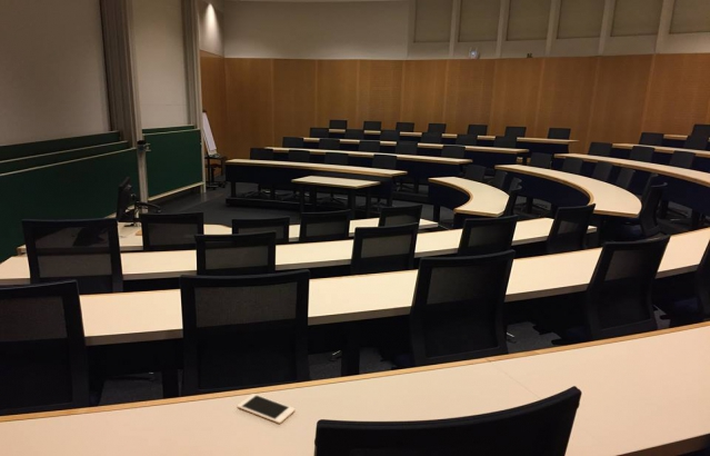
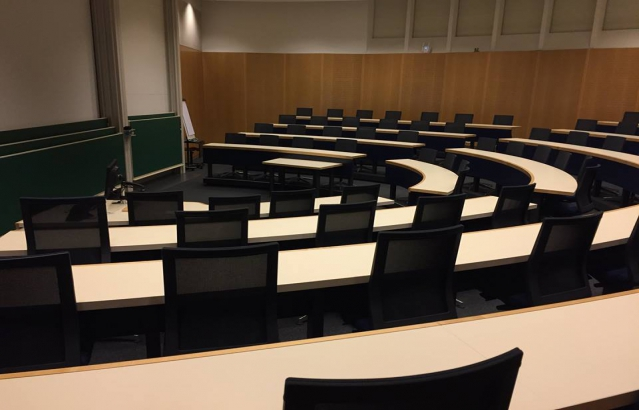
- cell phone (266, 407)
